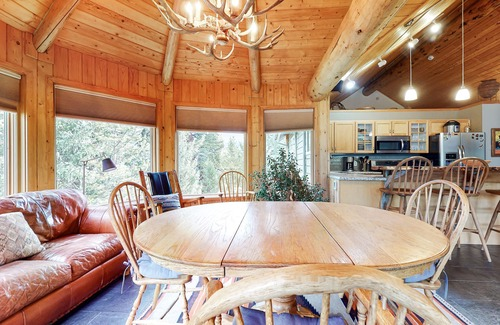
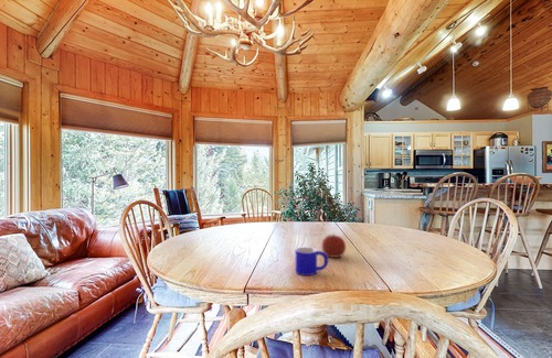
+ fruit (333, 243)
+ mug (311, 260)
